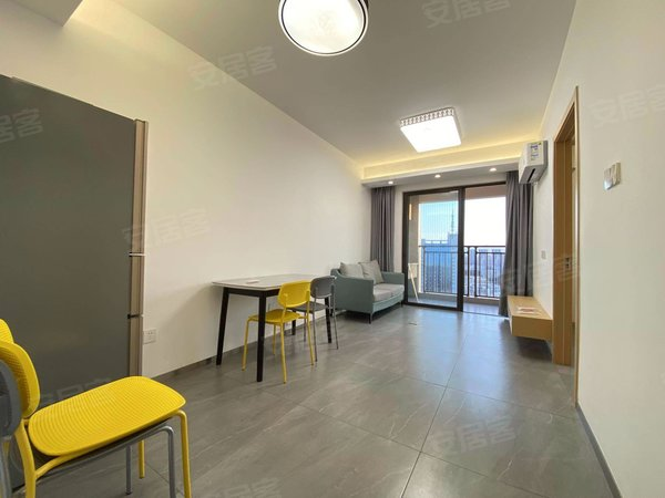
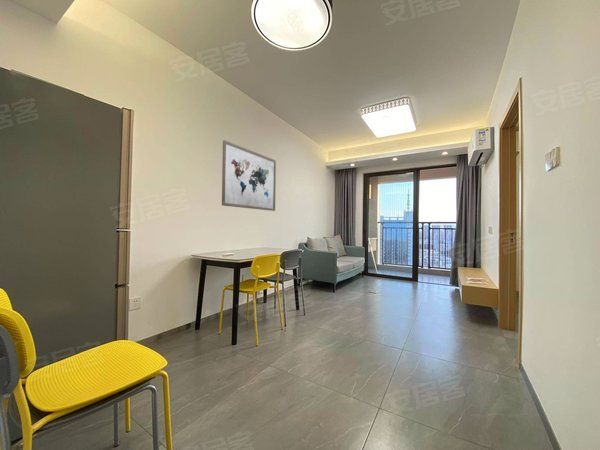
+ wall art (252, 180)
